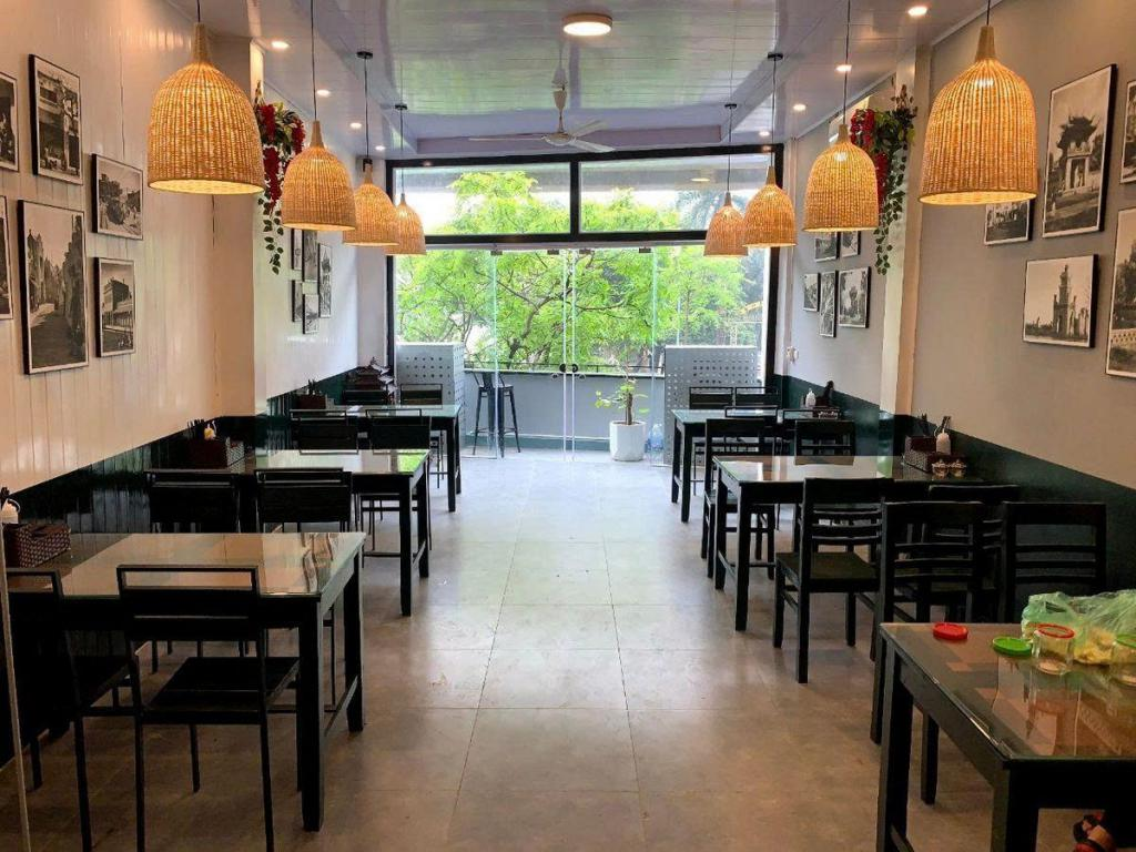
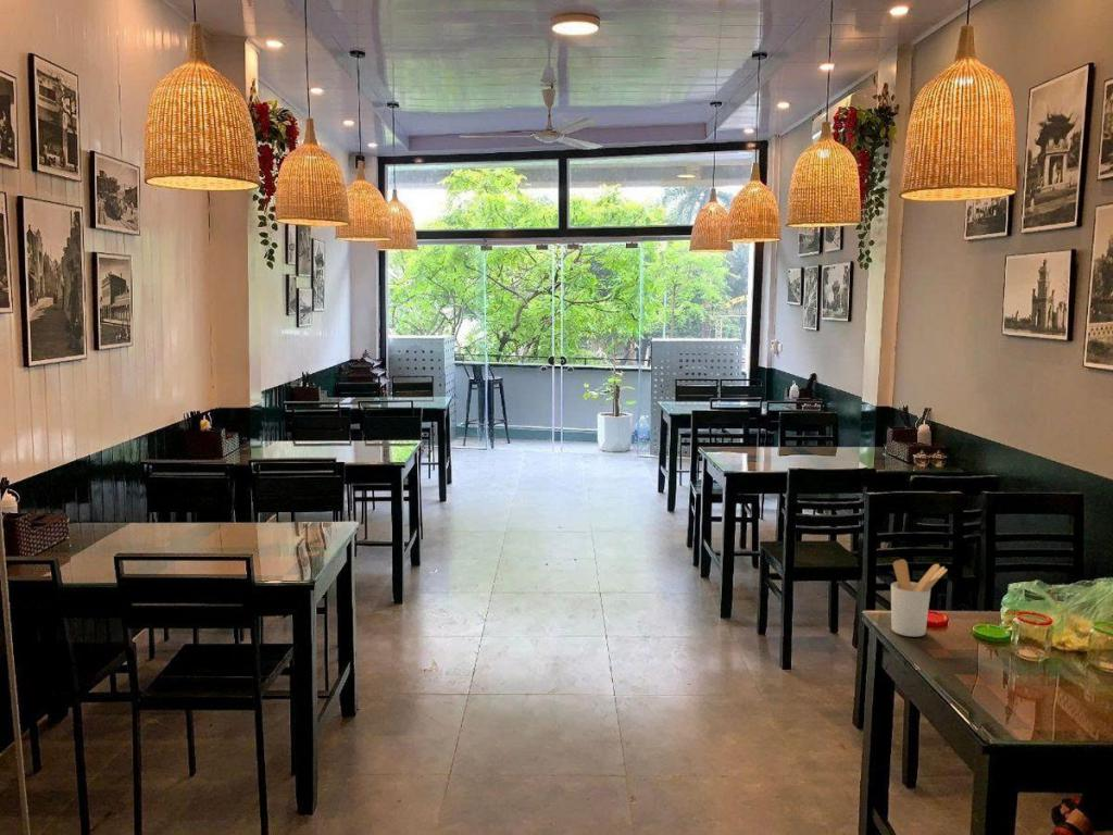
+ utensil holder (918, 597)
